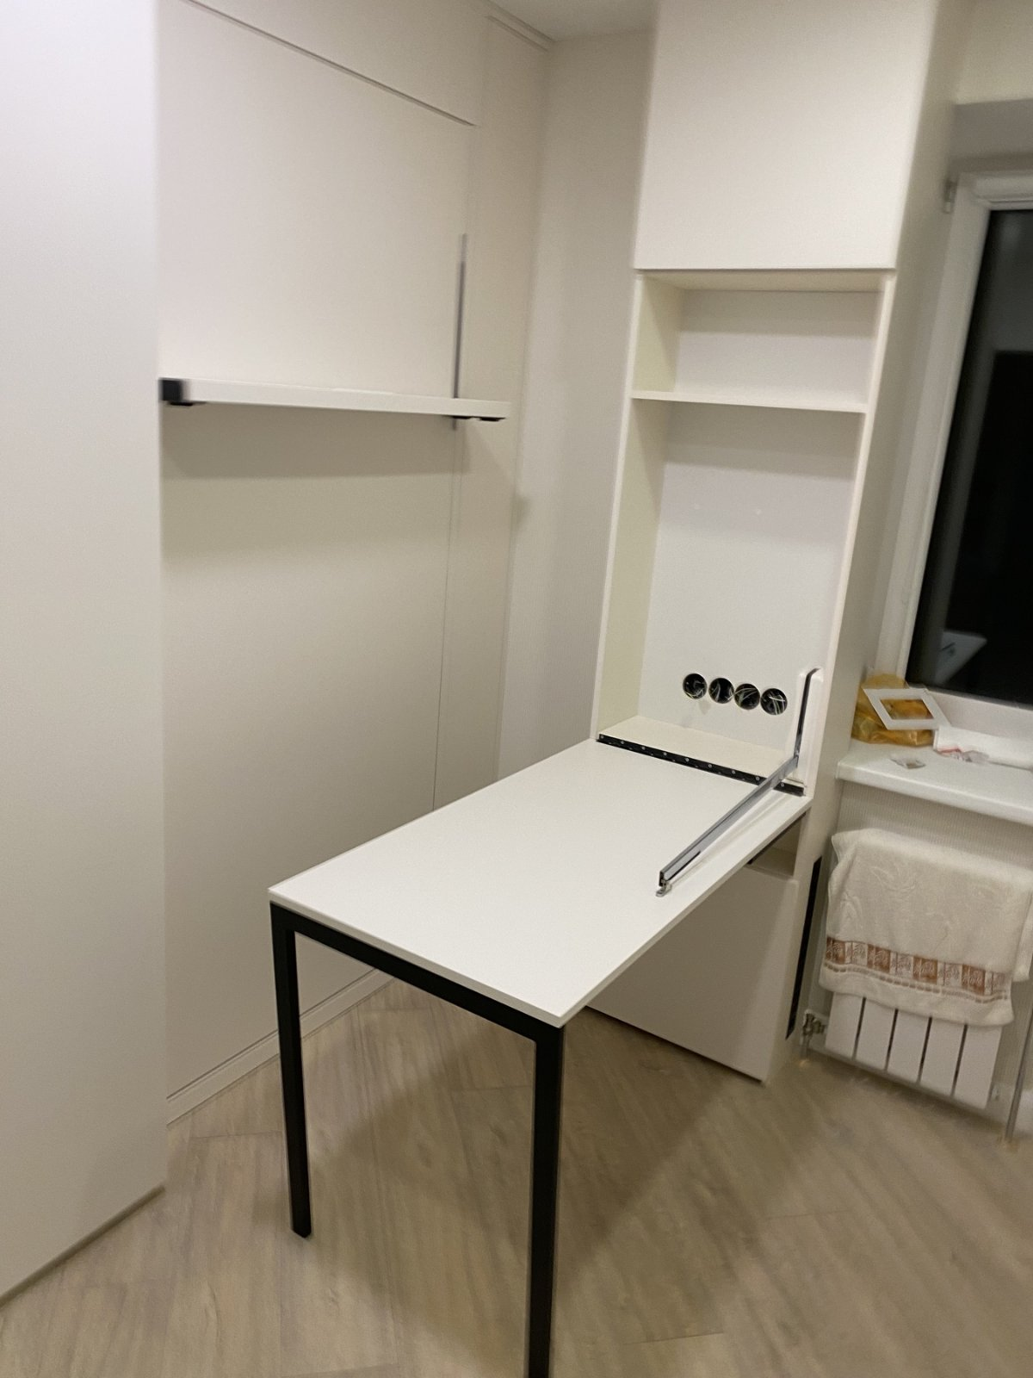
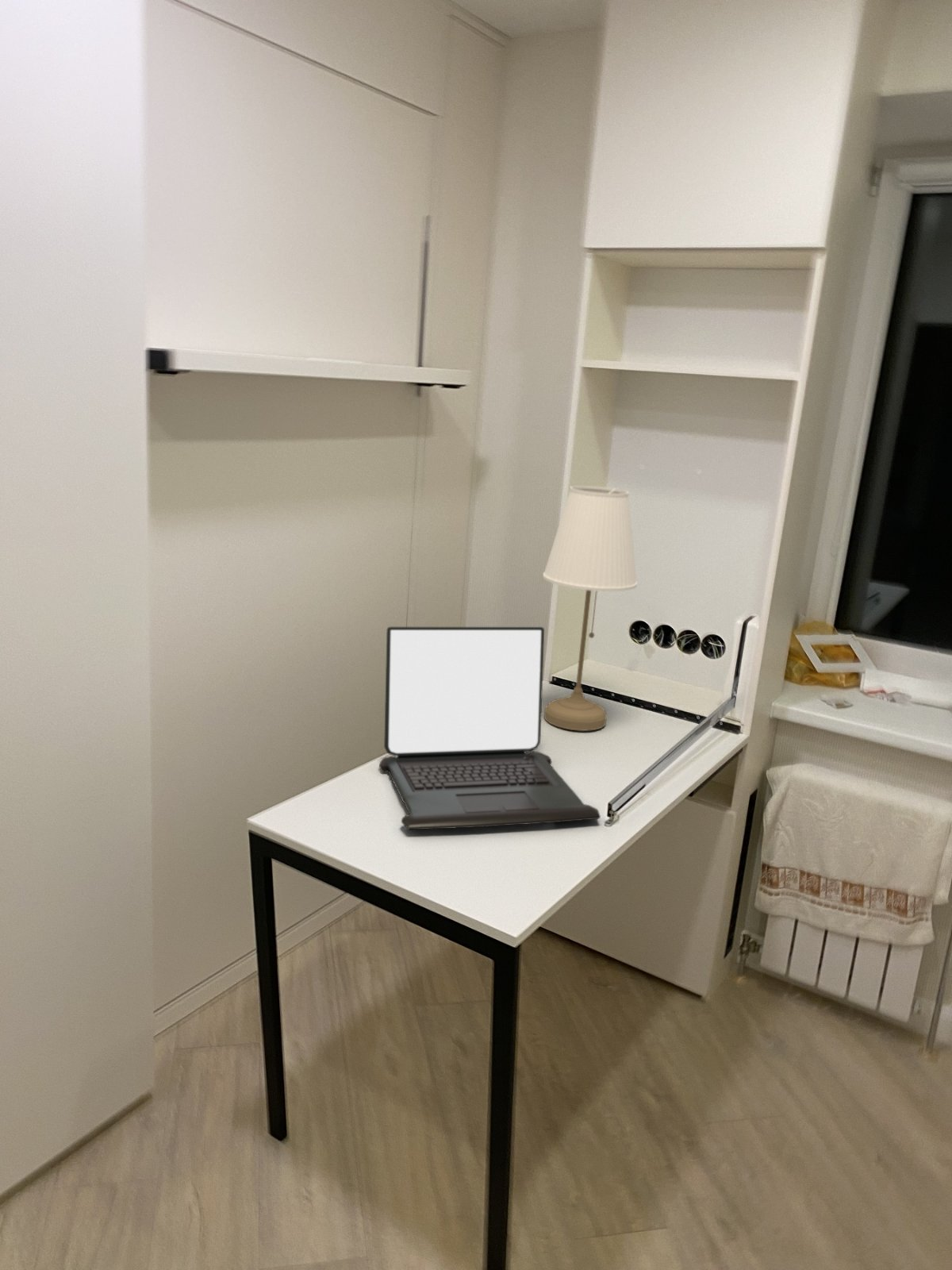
+ desk lamp (586, 608)
+ laptop (486, 721)
